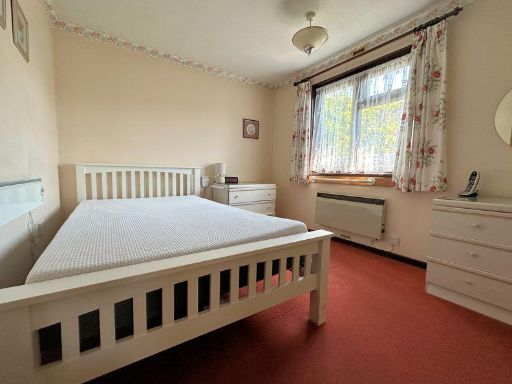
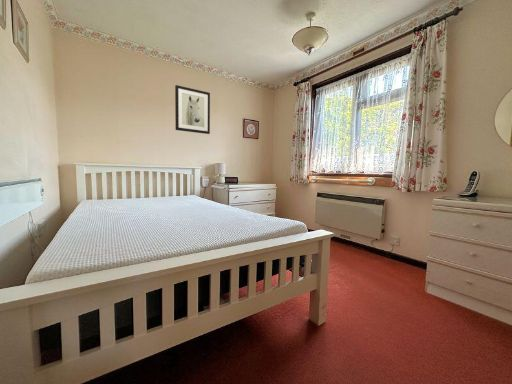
+ wall art (193, 110)
